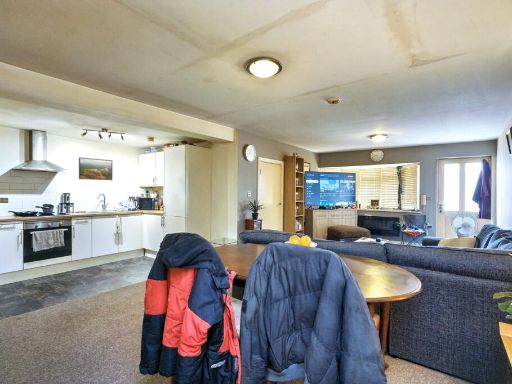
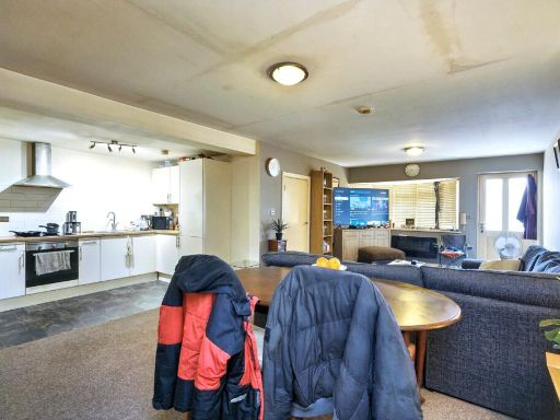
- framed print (96, 169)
